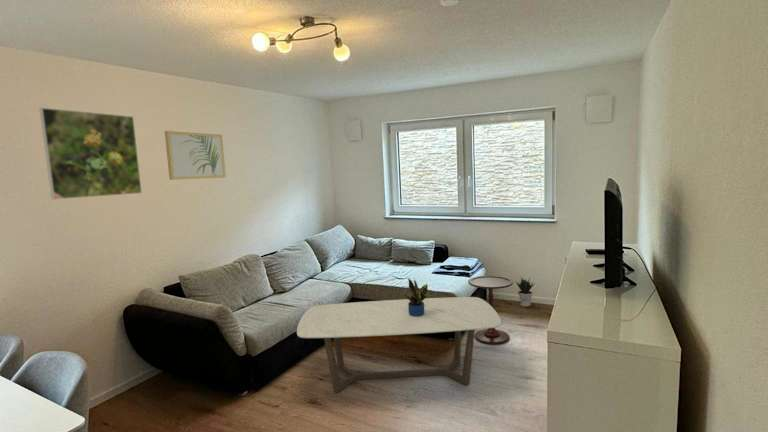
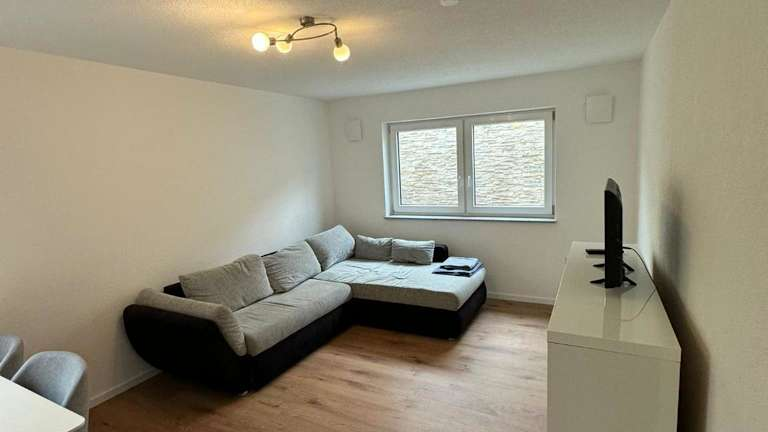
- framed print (95, 154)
- side table (492, 307)
- coffee table (399, 334)
- potted plant (524, 290)
- potted plant (416, 295)
- wall art (197, 156)
